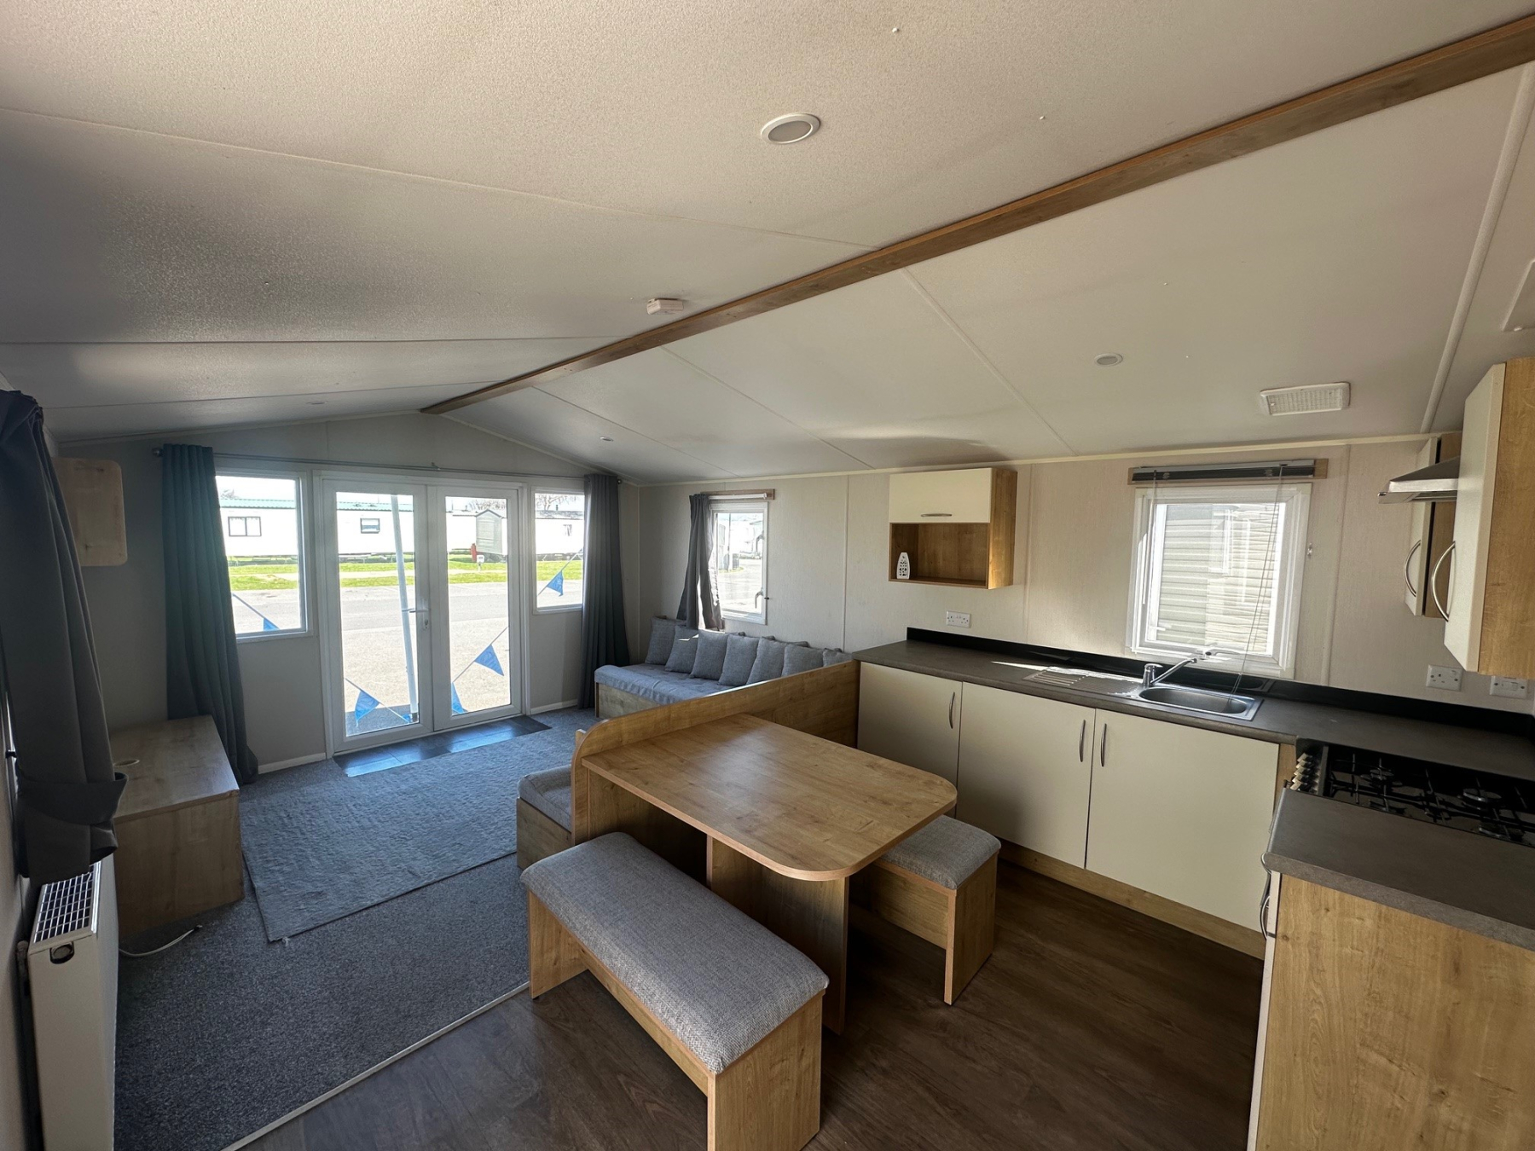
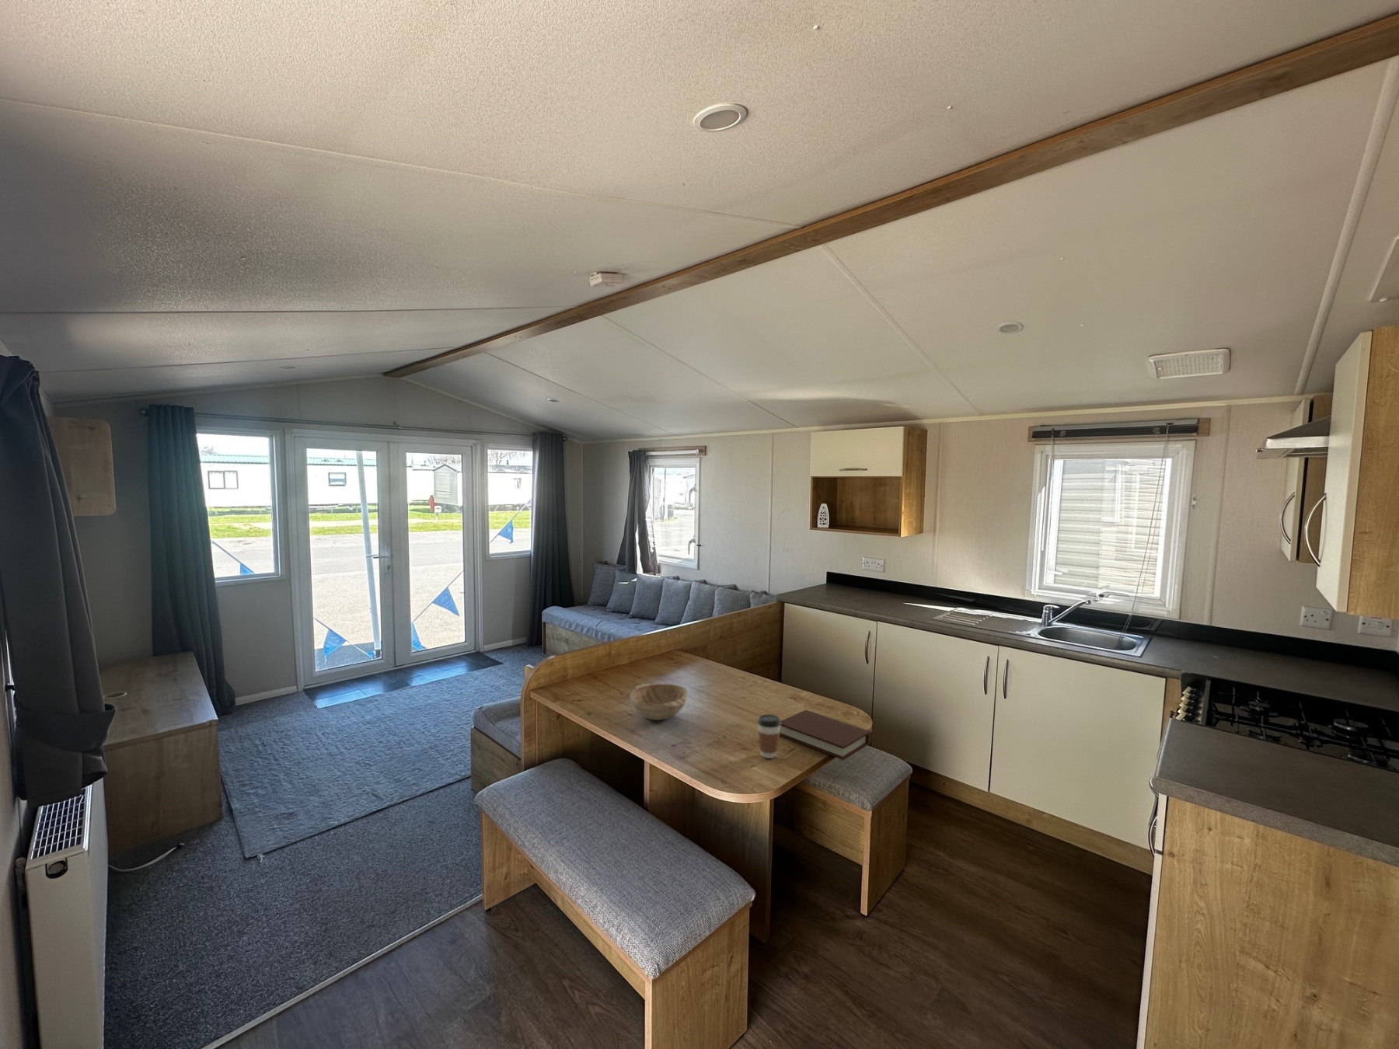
+ book (823, 732)
+ decorative bowl (659, 703)
+ coffee cup (769, 736)
